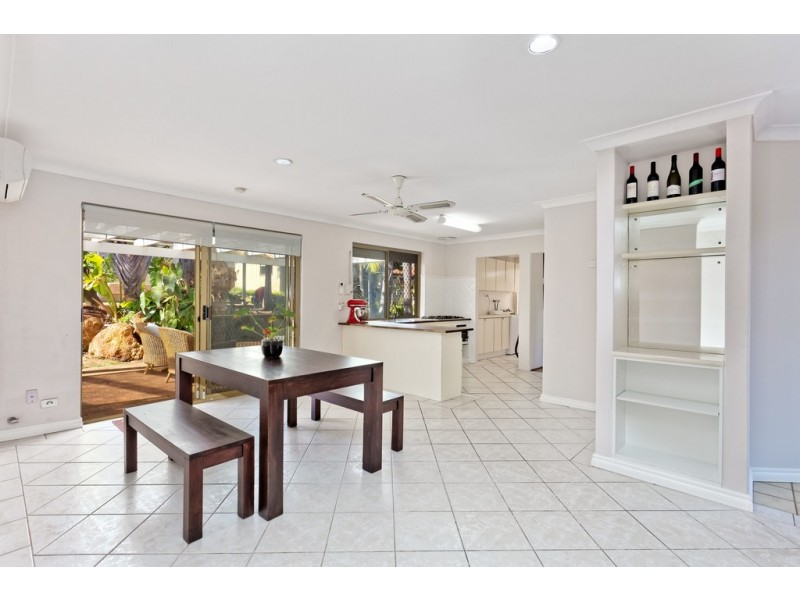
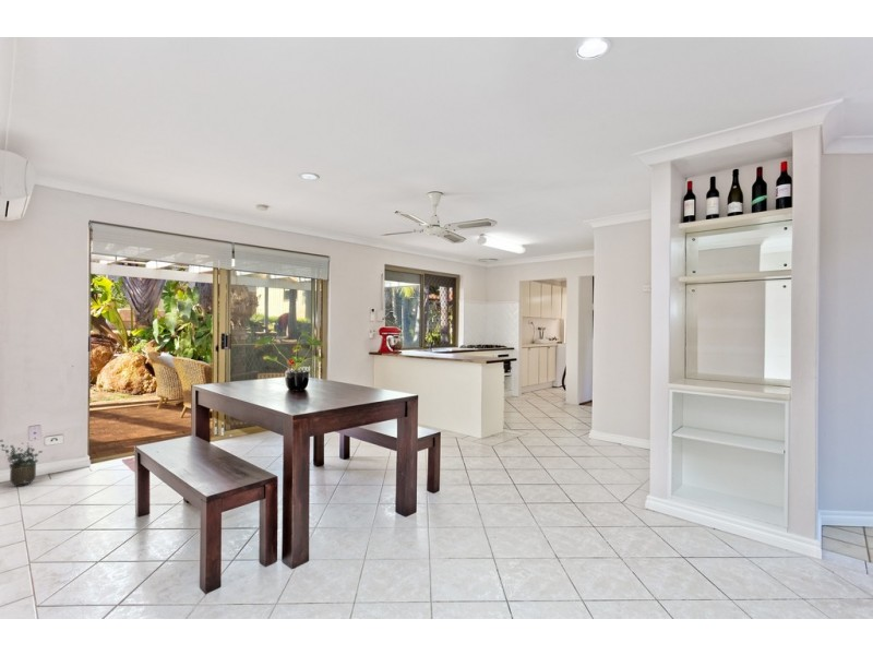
+ potted plant (21, 461)
